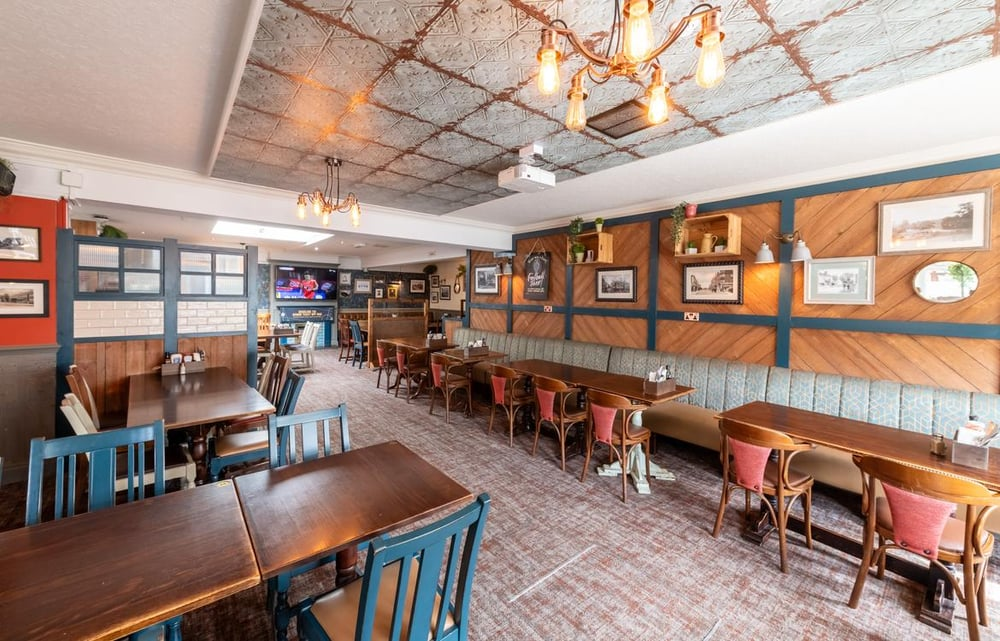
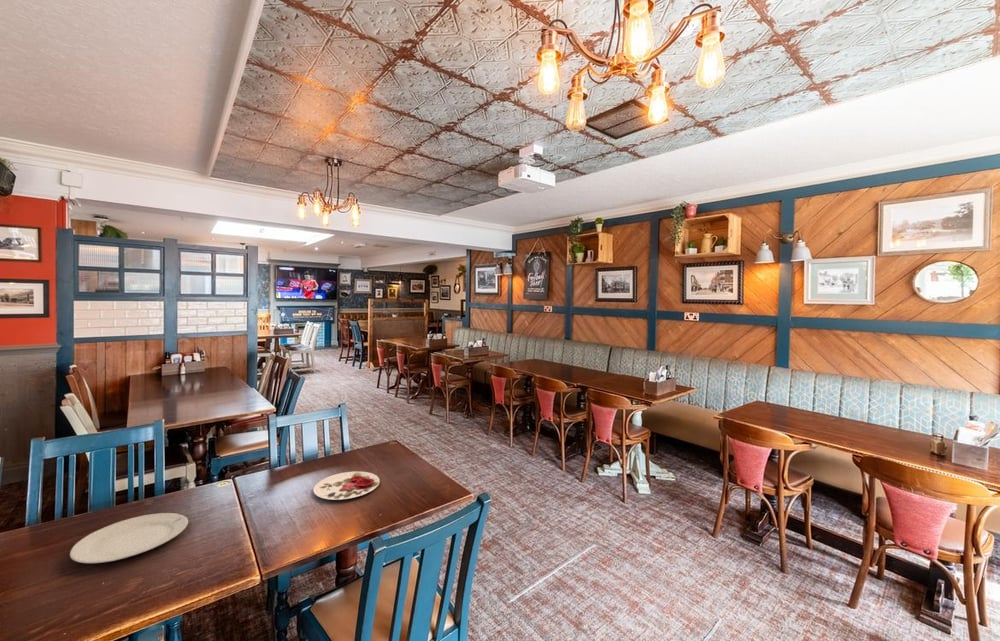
+ plate (347, 484)
+ chinaware (133, 538)
